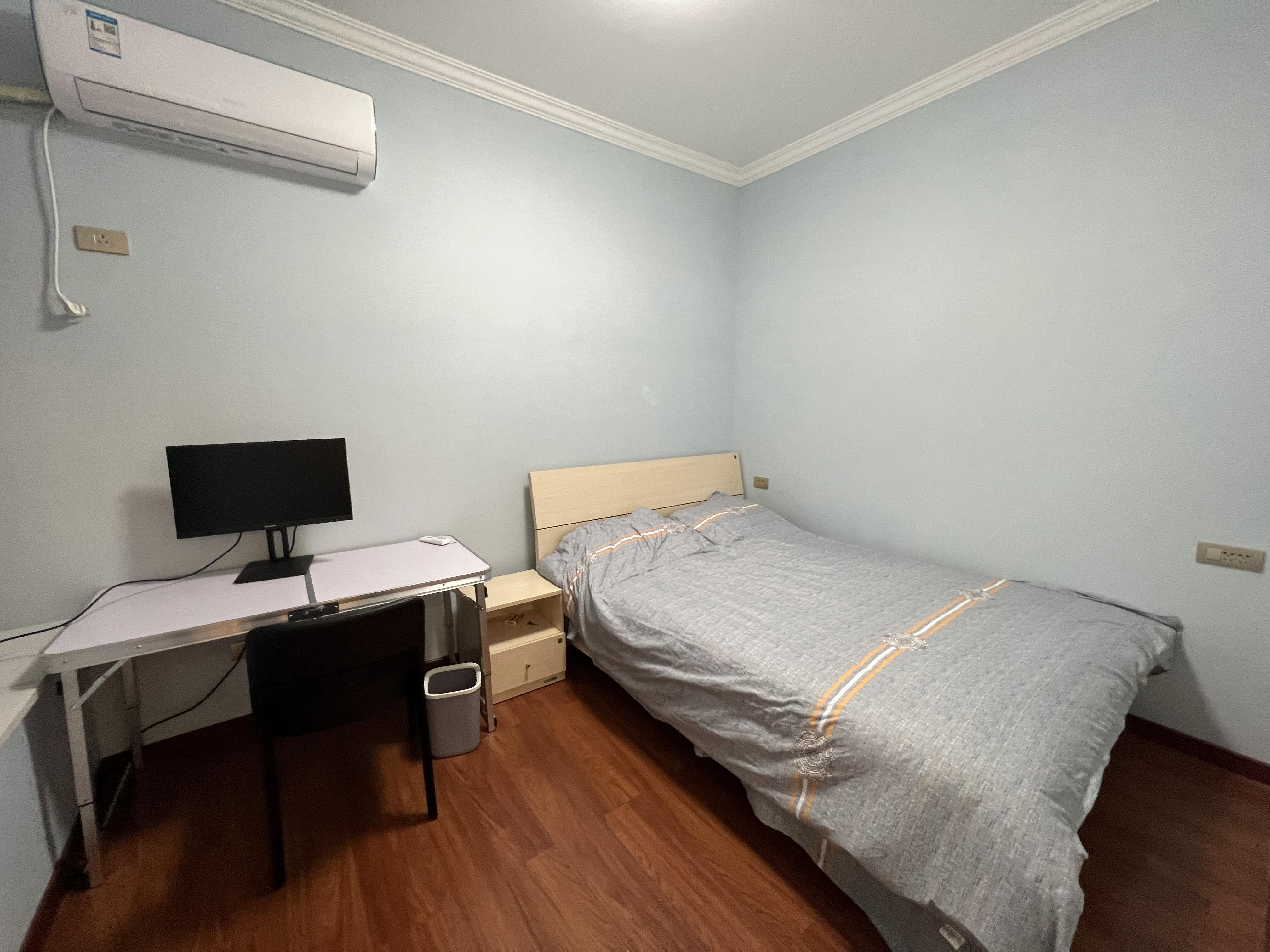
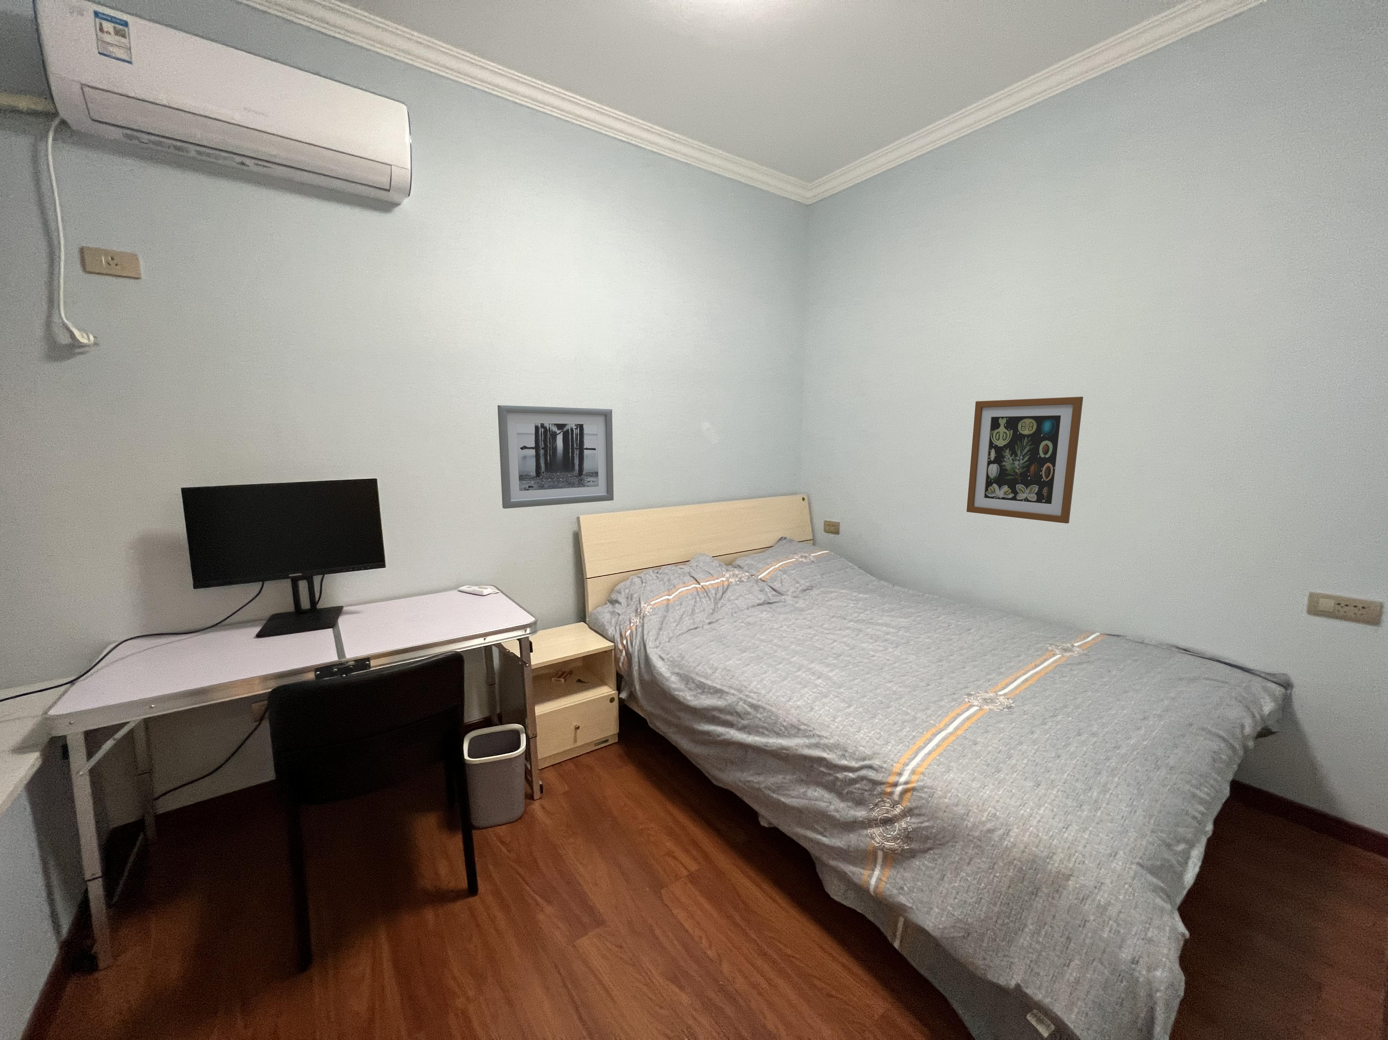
+ wall art (1020, 459)
+ wall art (560, 456)
